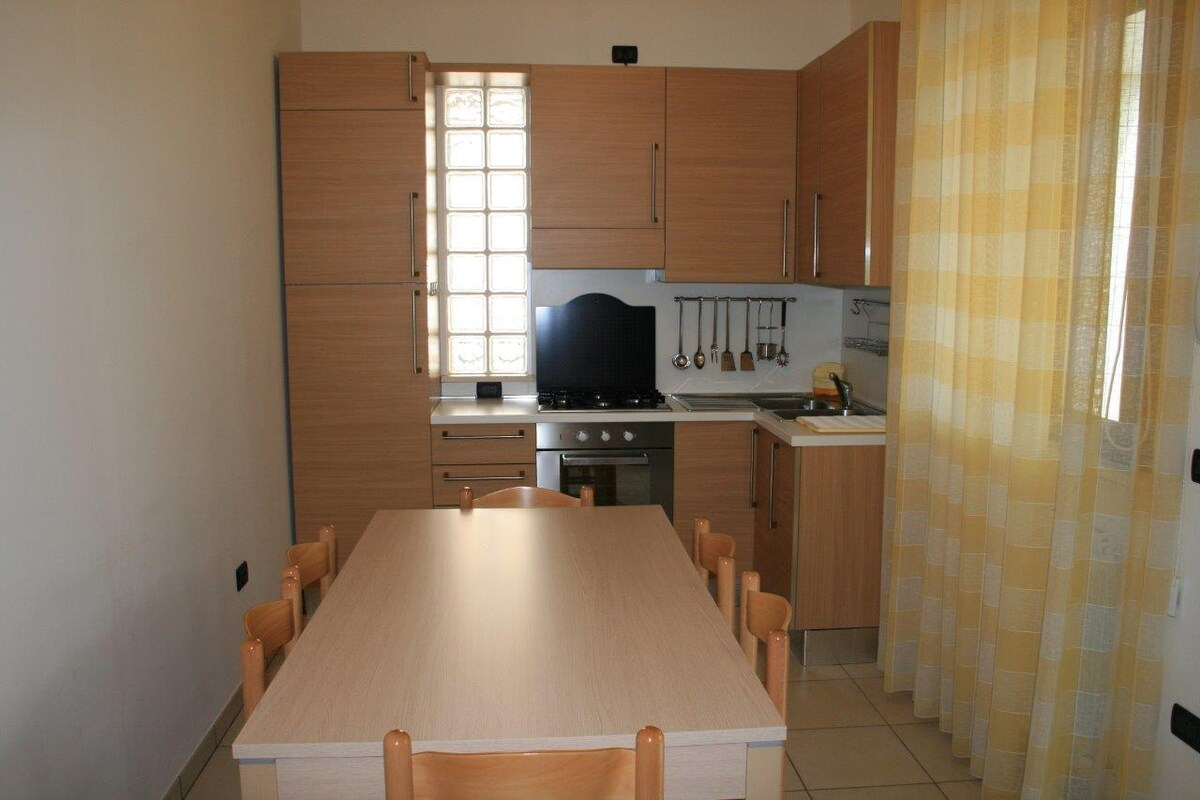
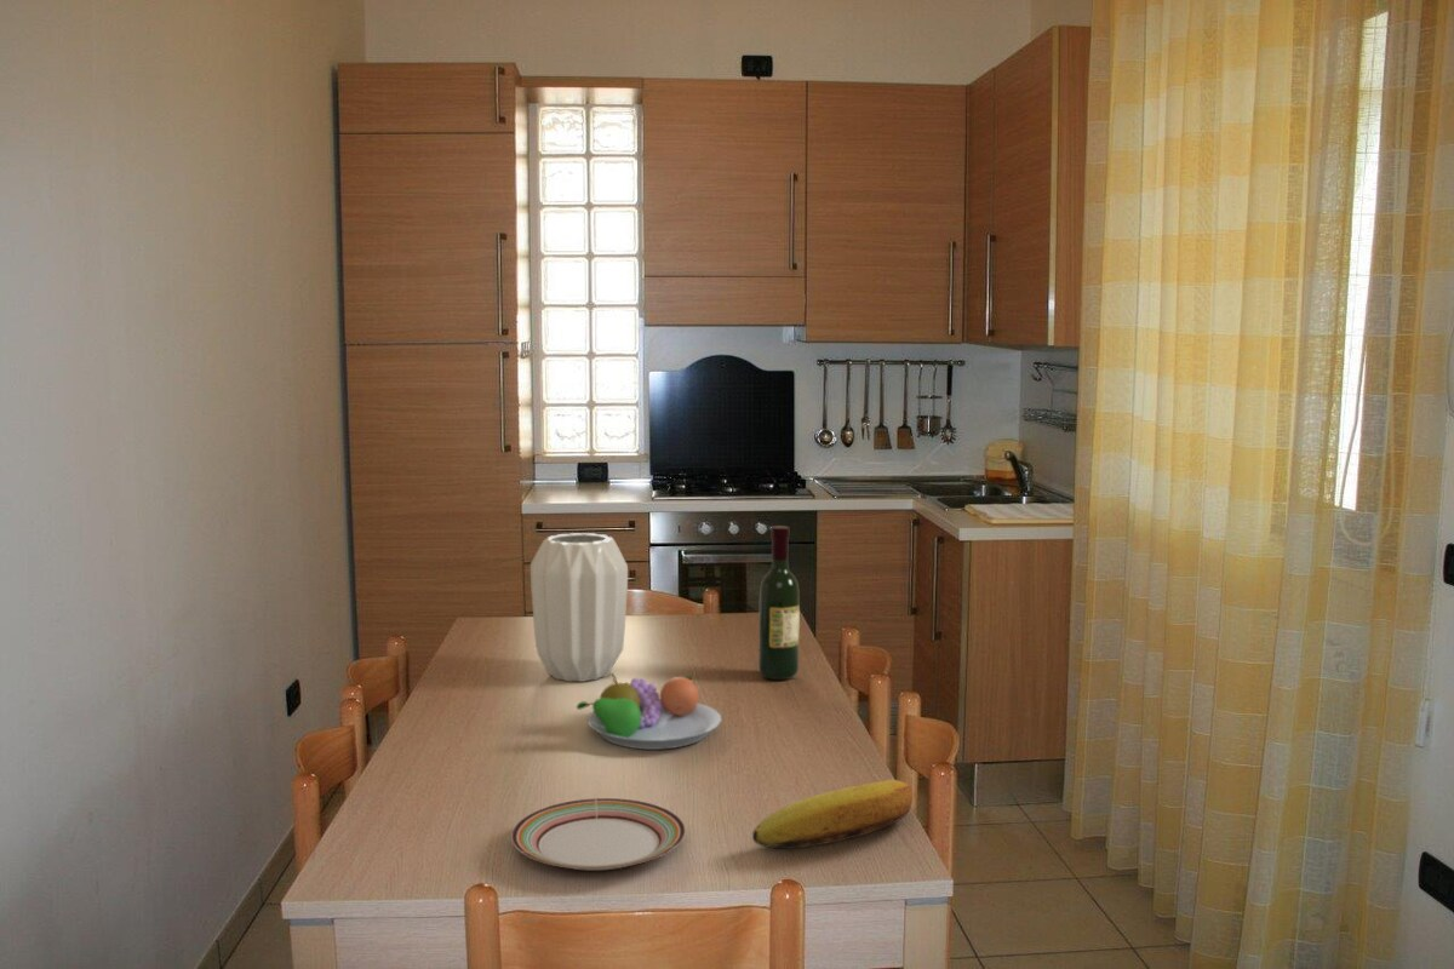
+ fruit bowl (648, 705)
+ vase (579, 606)
+ plate (599, 837)
+ wine bottle (779, 602)
+ fruit (835, 802)
